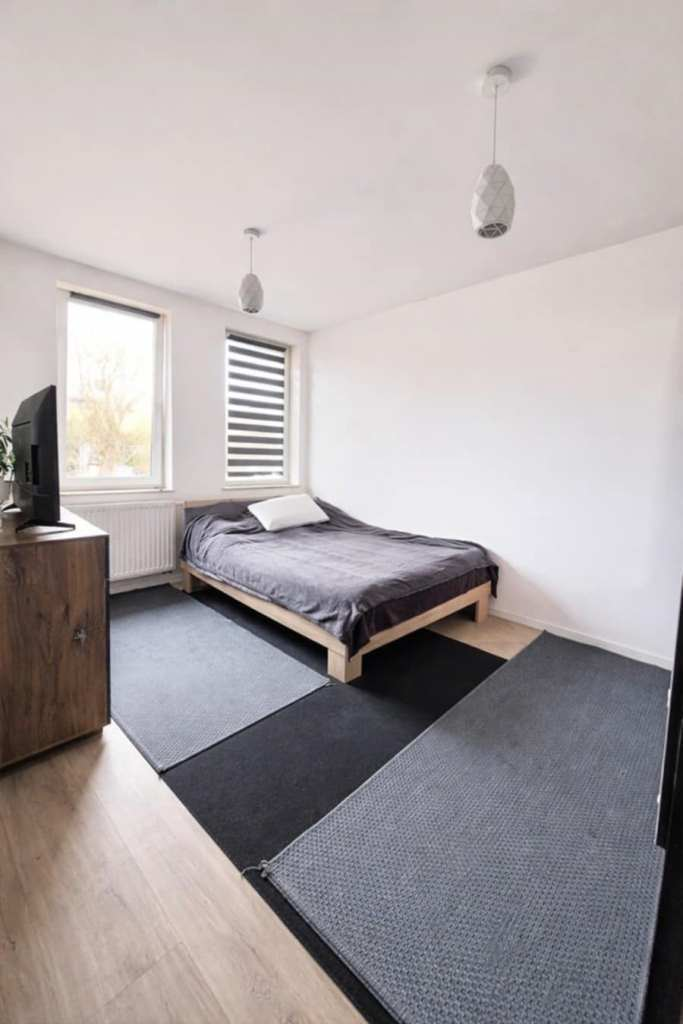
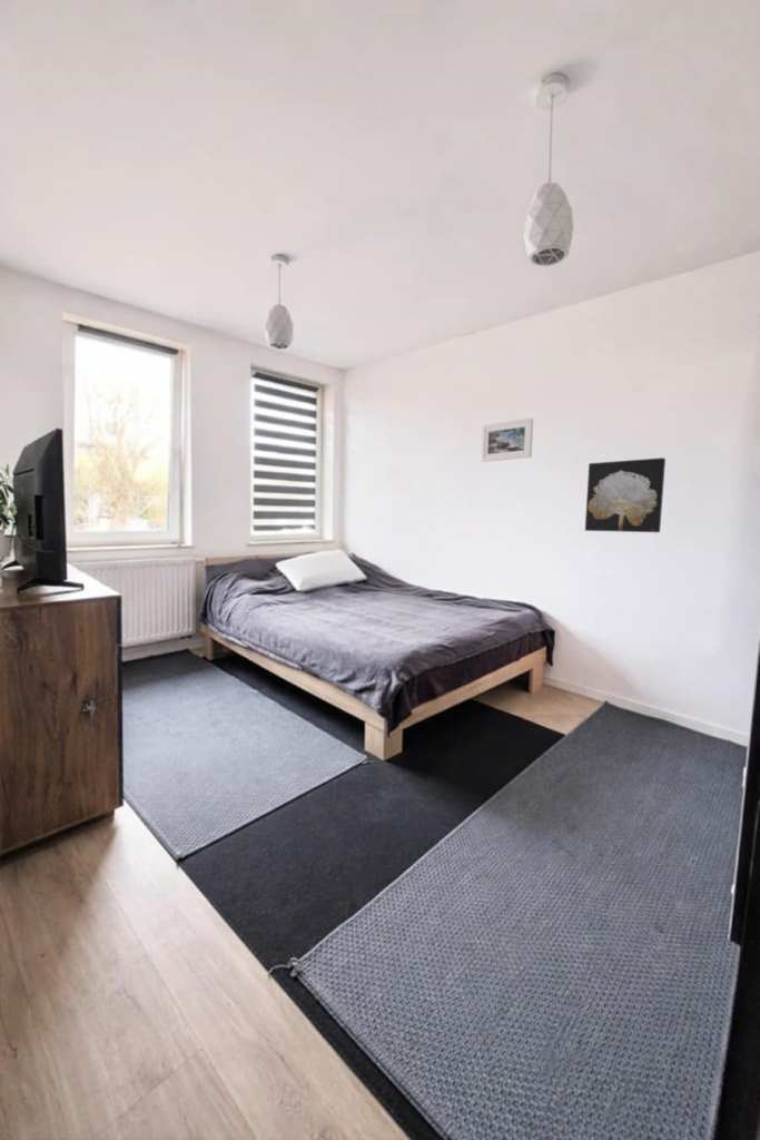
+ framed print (505, 441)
+ wall art (623, 497)
